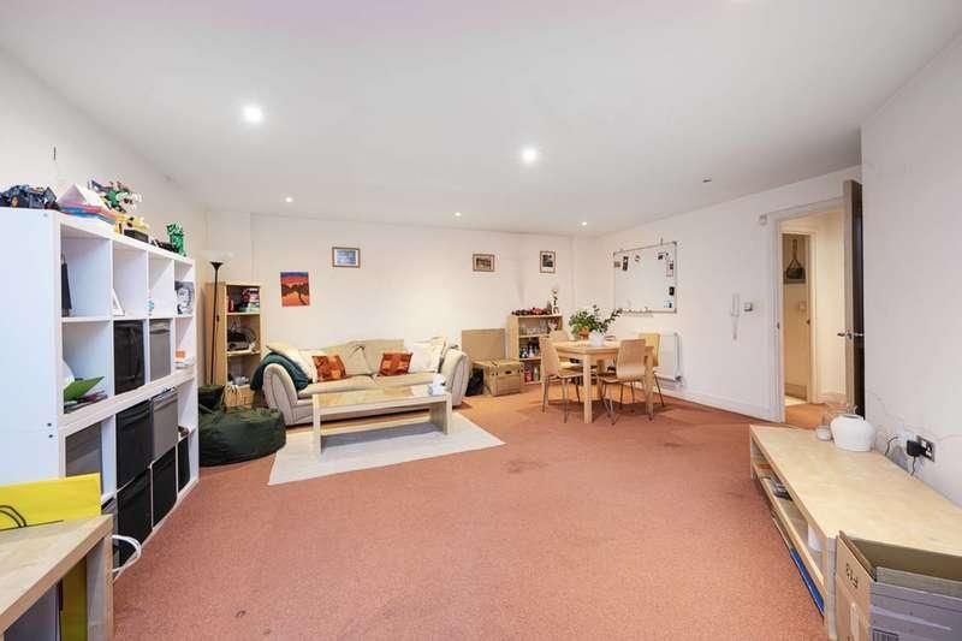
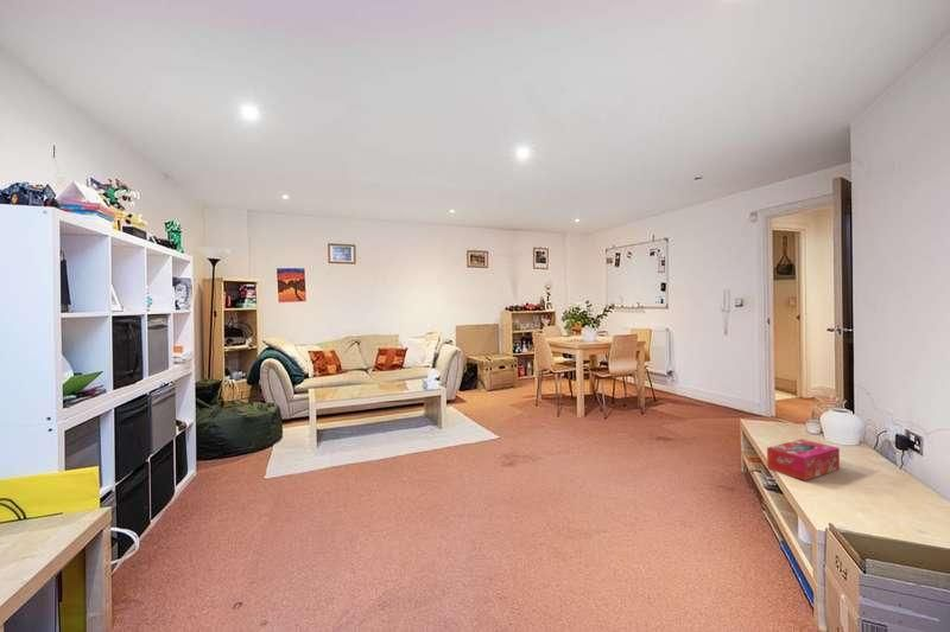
+ tissue box (803, 458)
